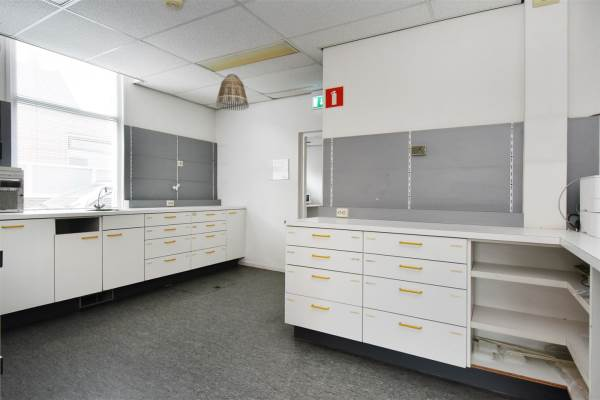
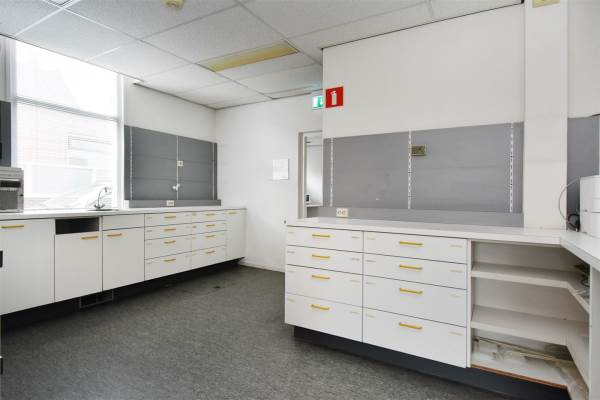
- lamp shade (231, 90)
